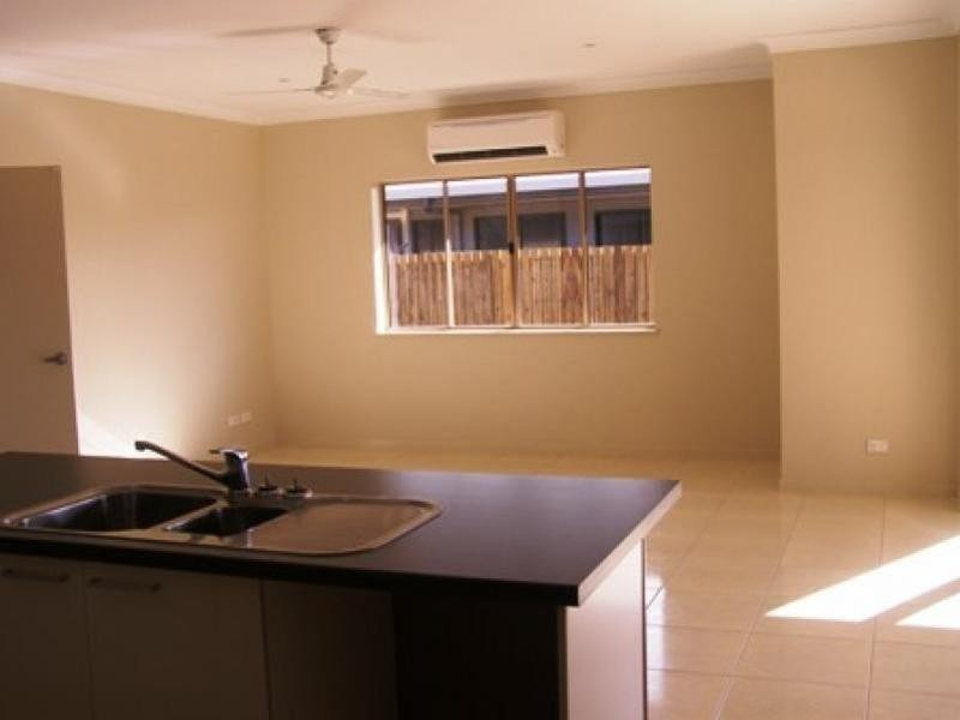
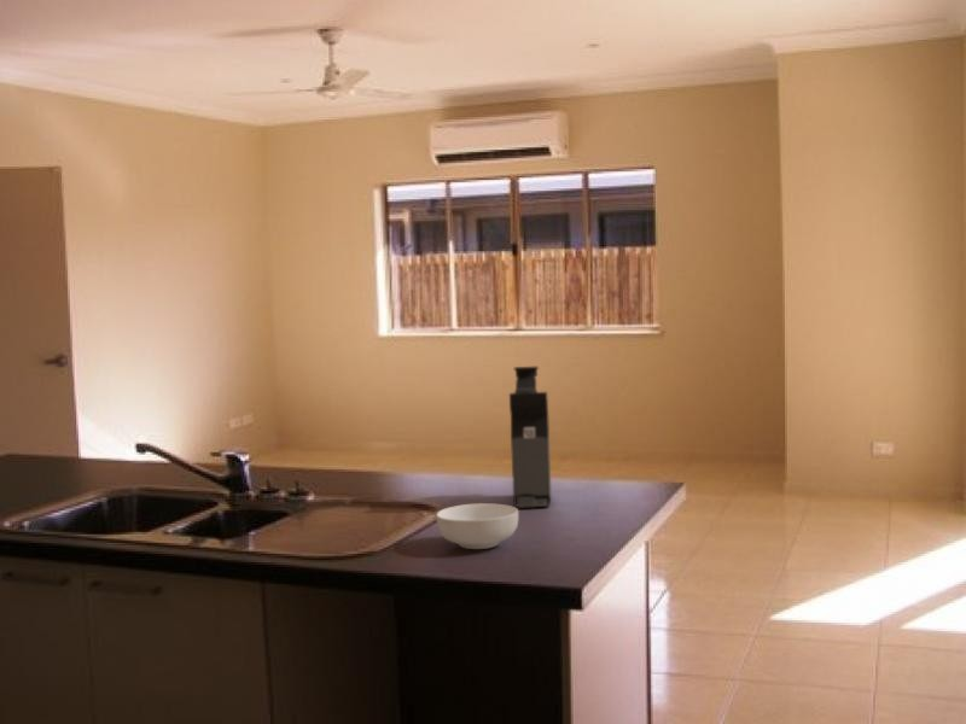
+ cereal bowl (477, 527)
+ coffee maker (530, 434)
